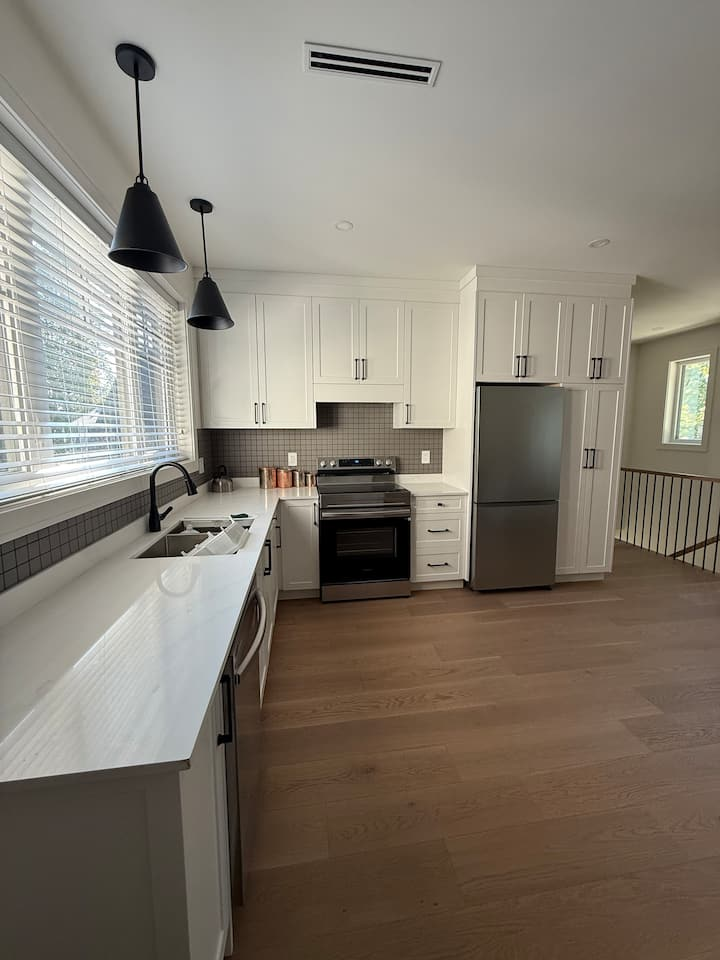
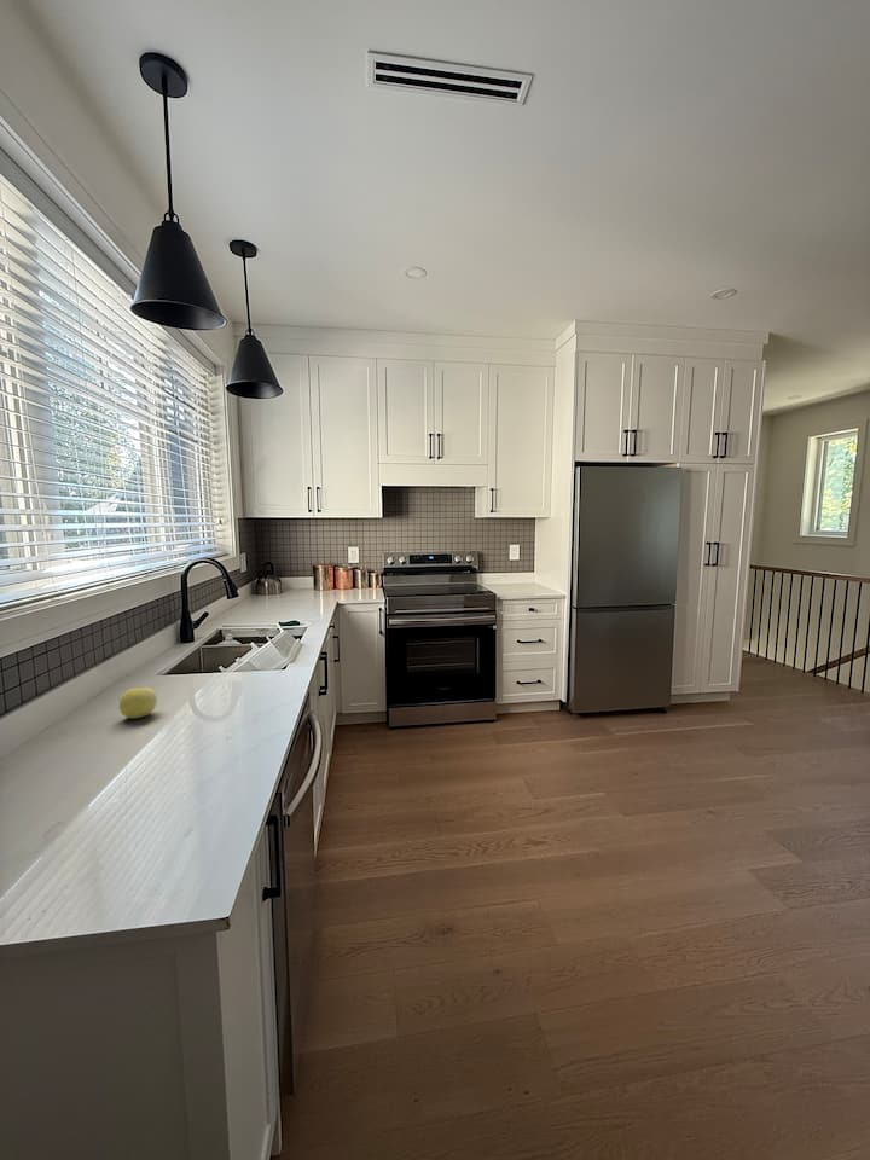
+ apple (138, 701)
